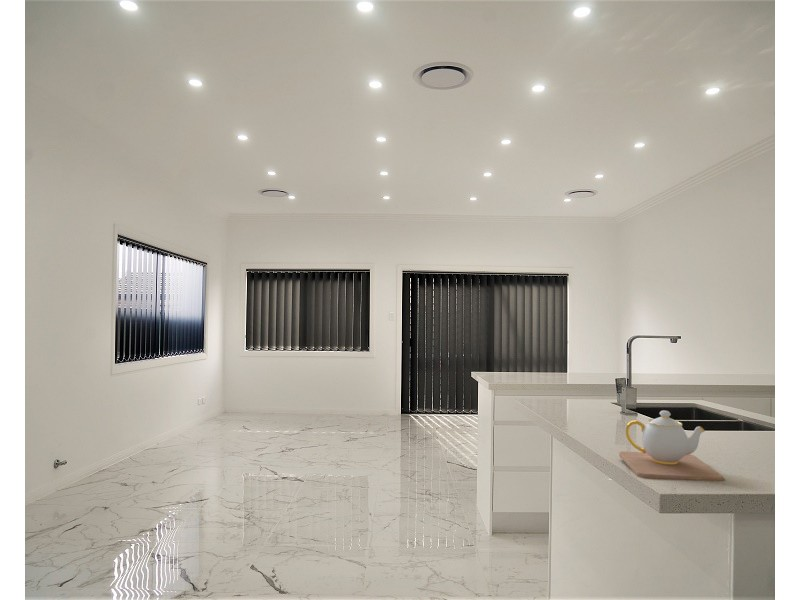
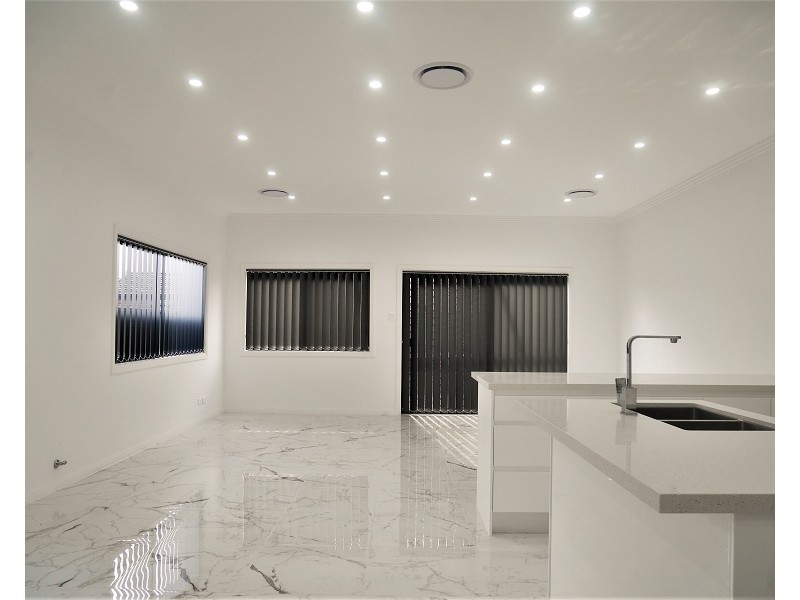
- teapot (667, 439)
